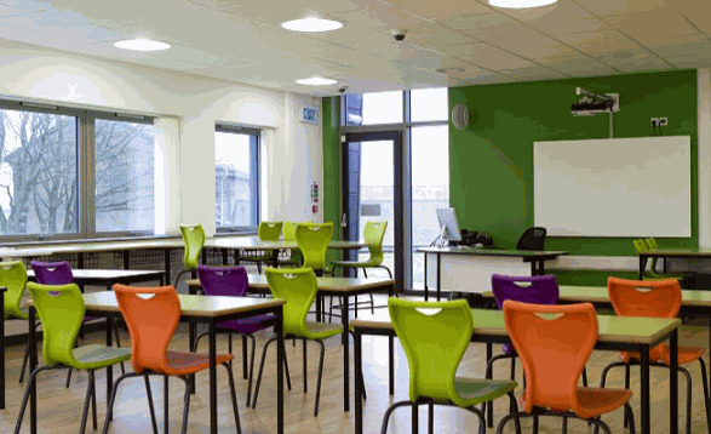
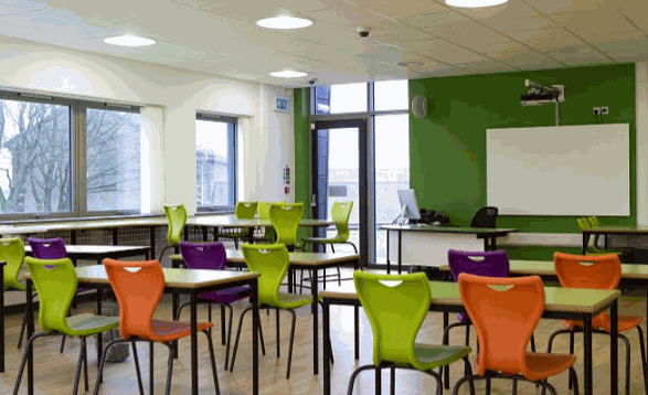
+ backpack (109, 331)
